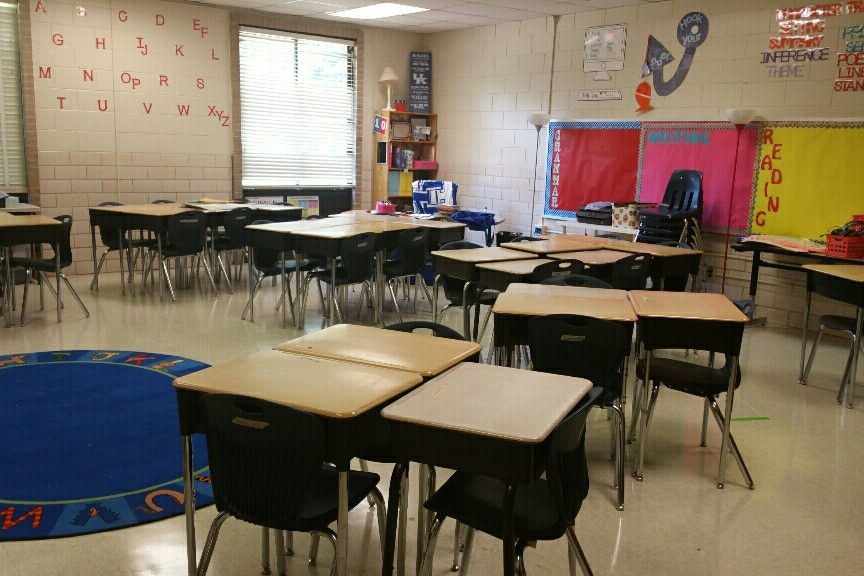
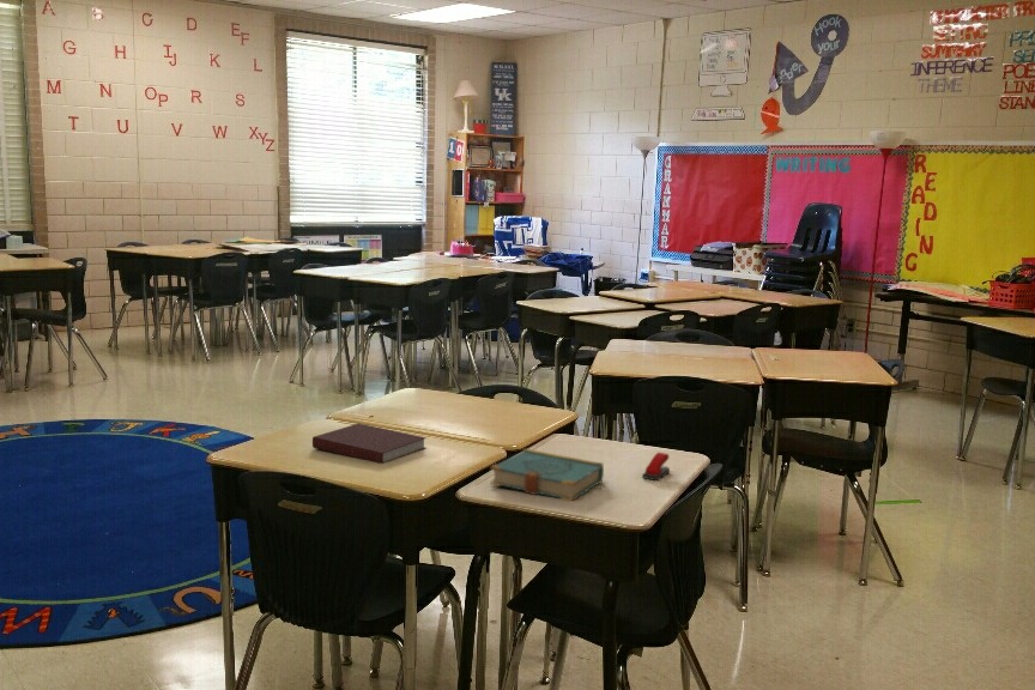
+ stapler (658, 465)
+ book (545, 473)
+ notebook (369, 442)
